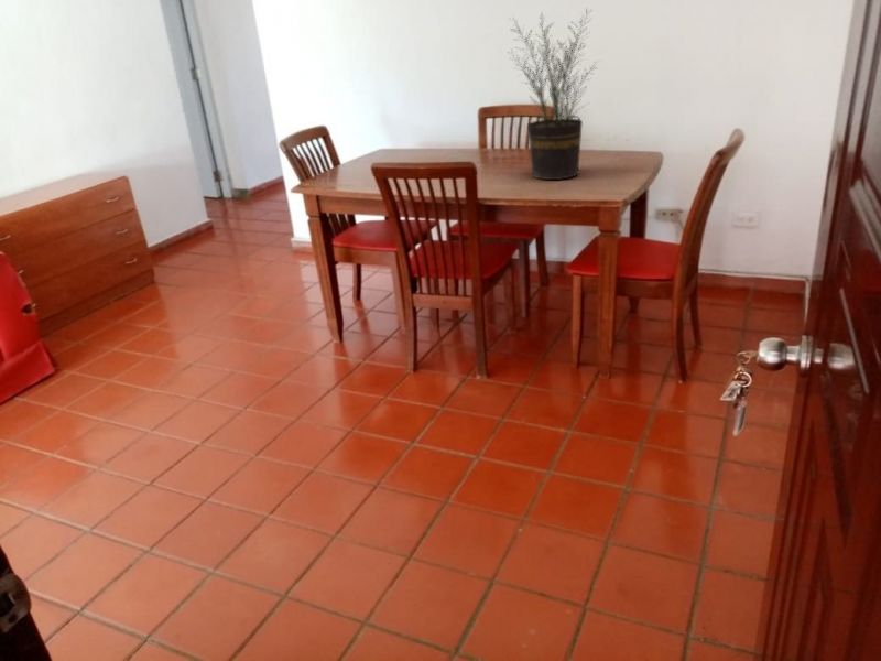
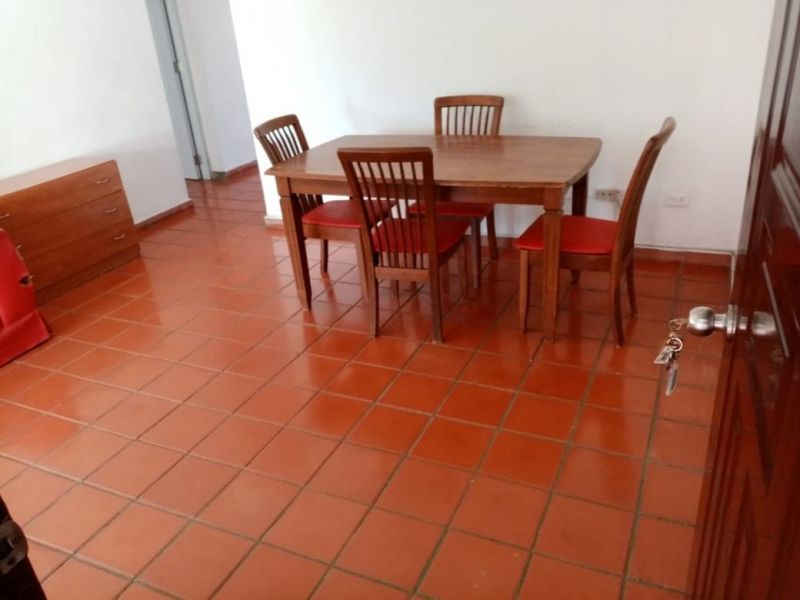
- potted plant (548, 97)
